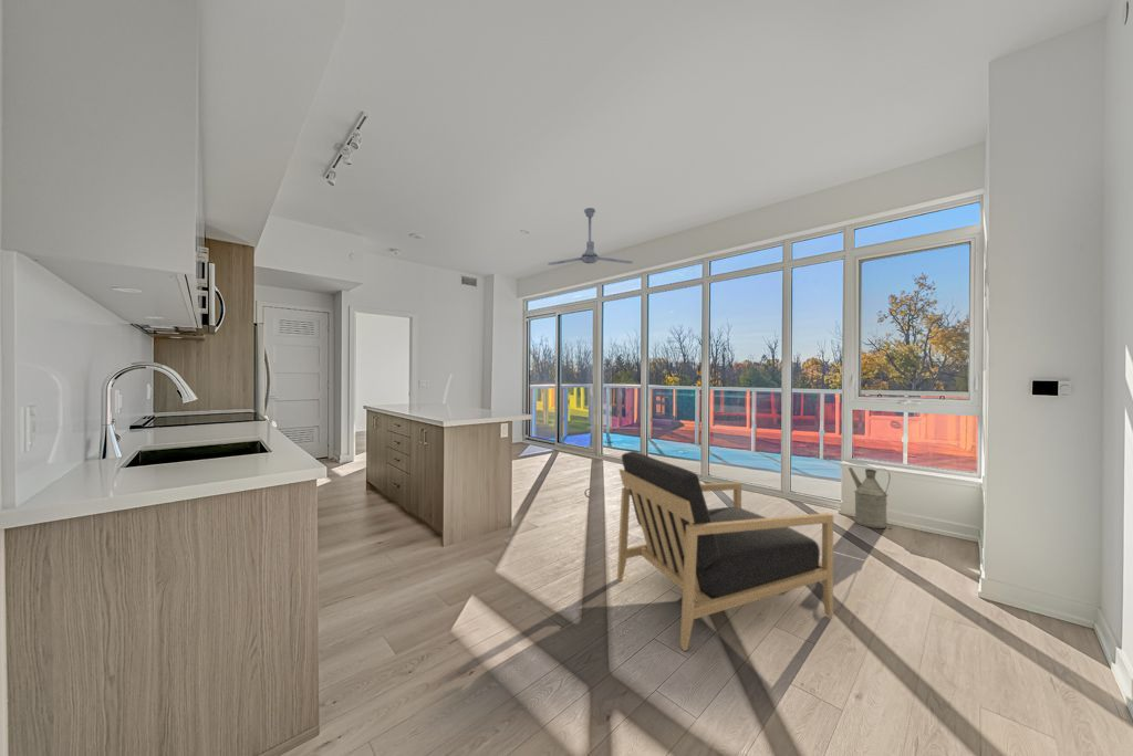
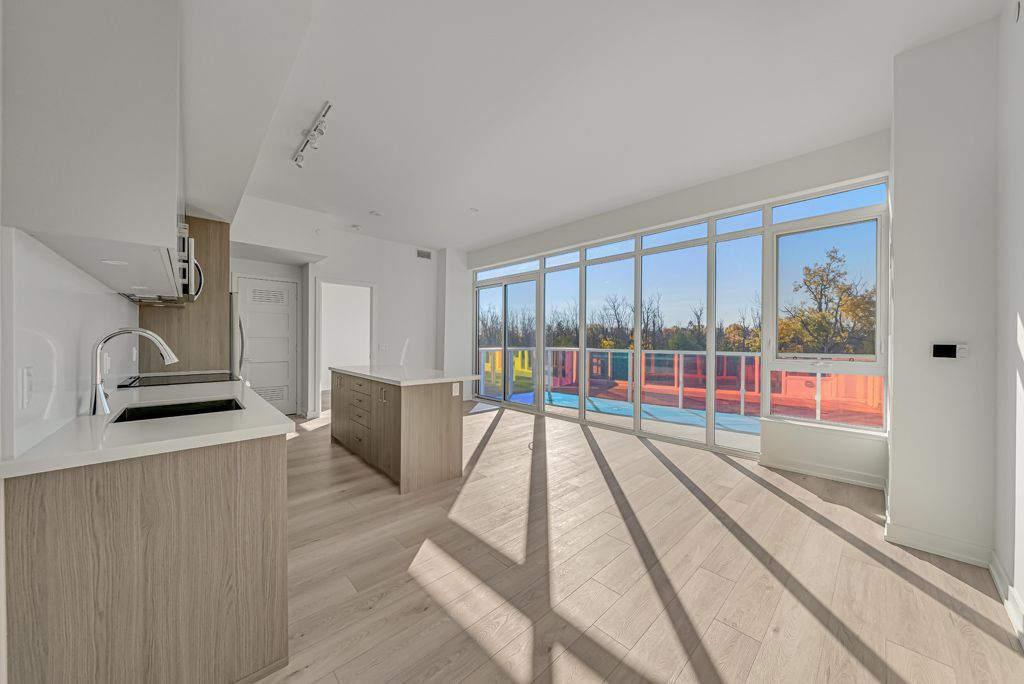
- ceiling fan (590, 231)
- armchair (716, 525)
- watering can (867, 494)
